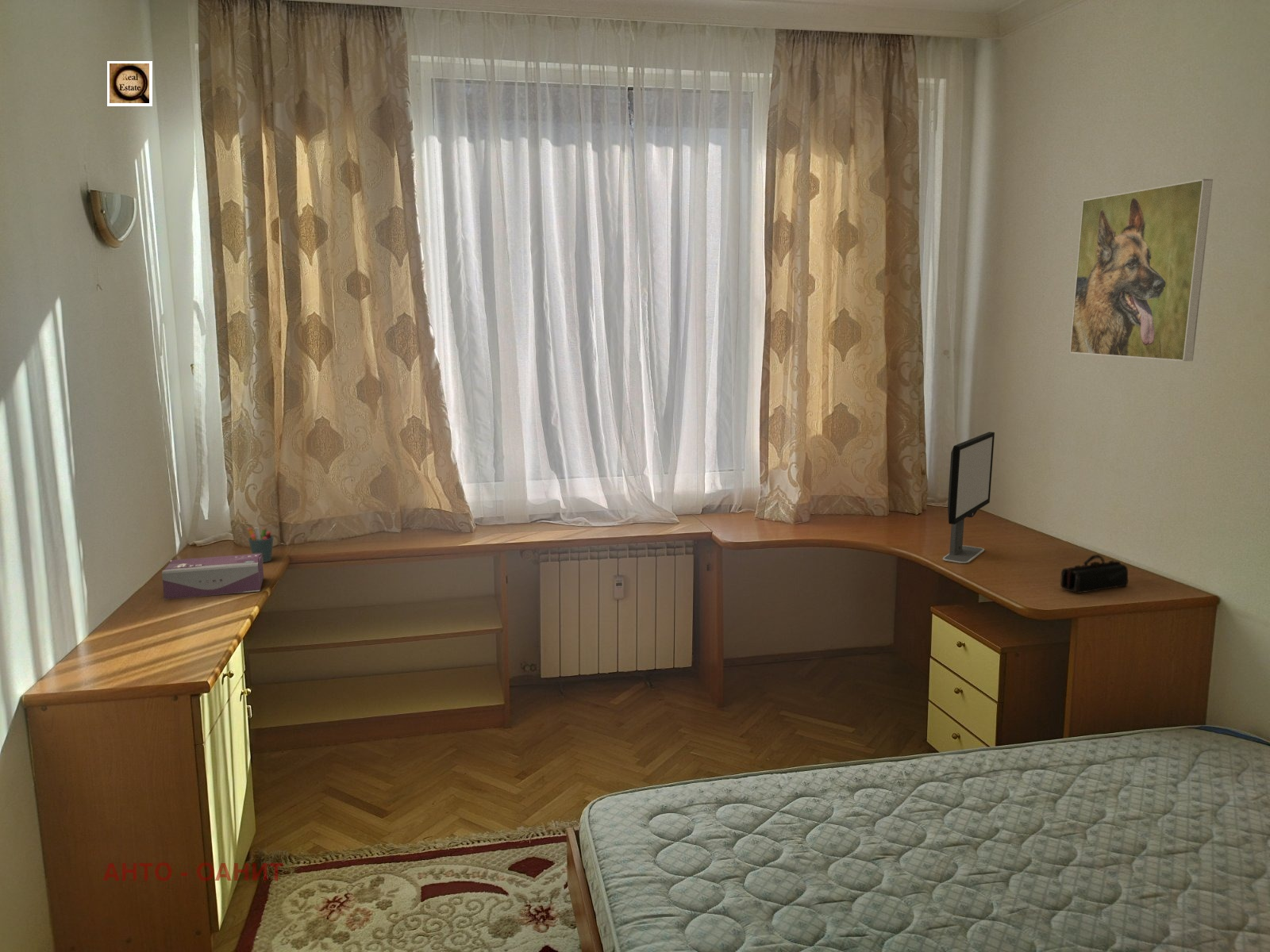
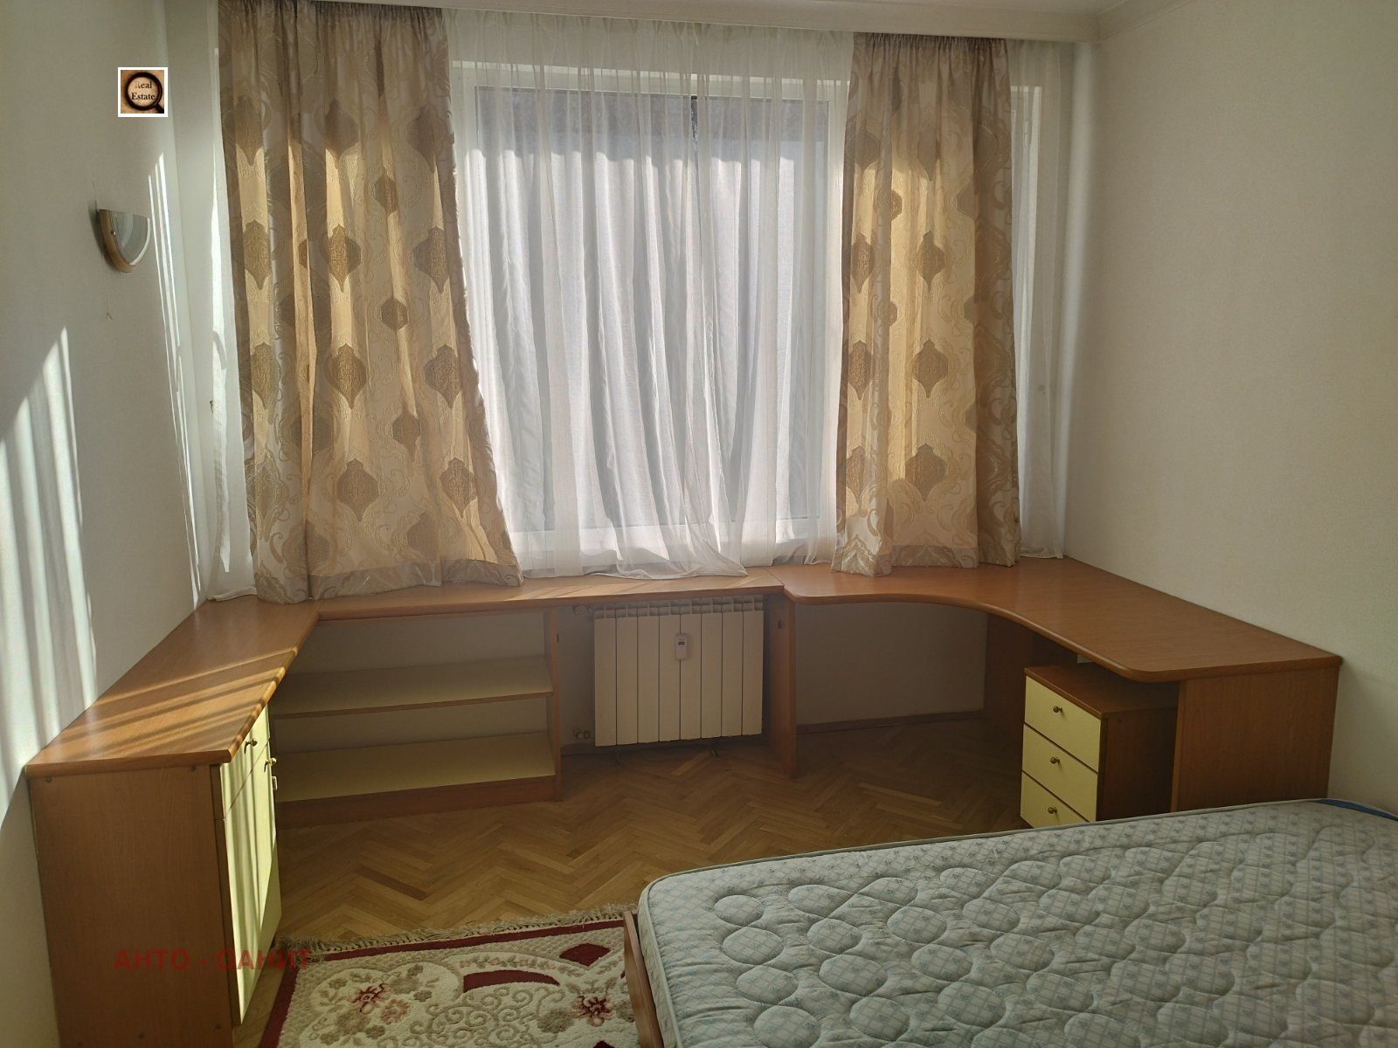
- pencil case (1095, 570)
- tissue box (214, 574)
- pen holder (260, 543)
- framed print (1133, 274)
- computer monitor (968, 497)
